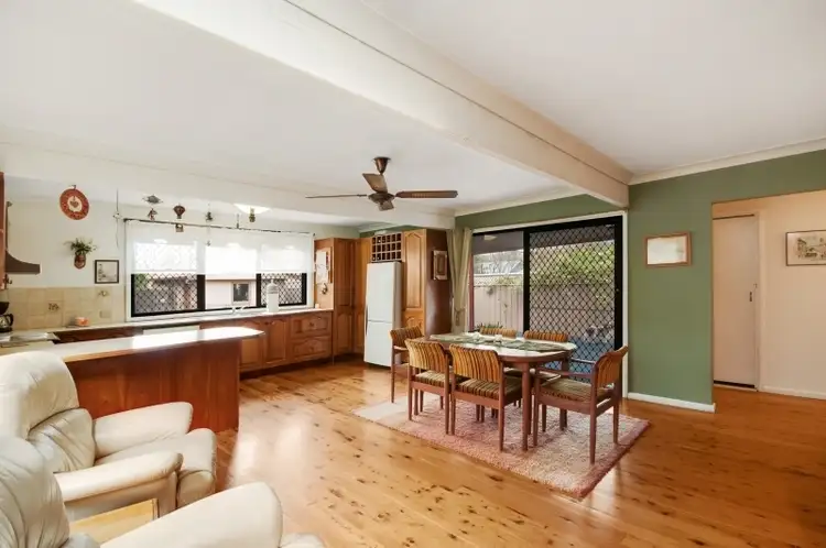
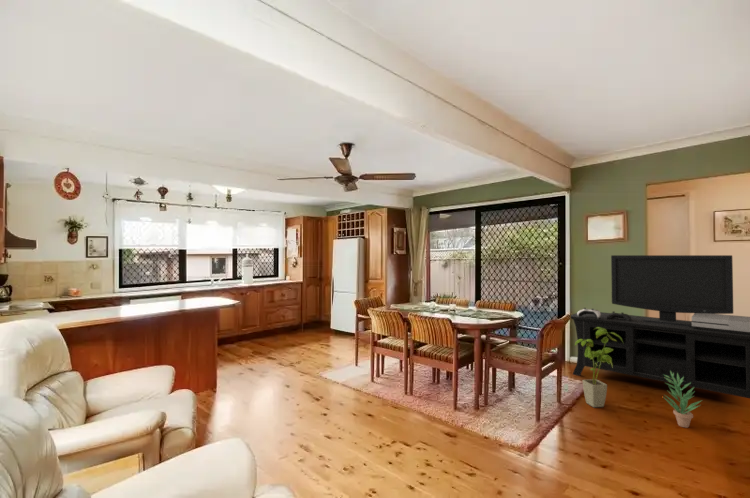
+ house plant (599, 366)
+ media console (661, 321)
+ potted plant (681, 398)
